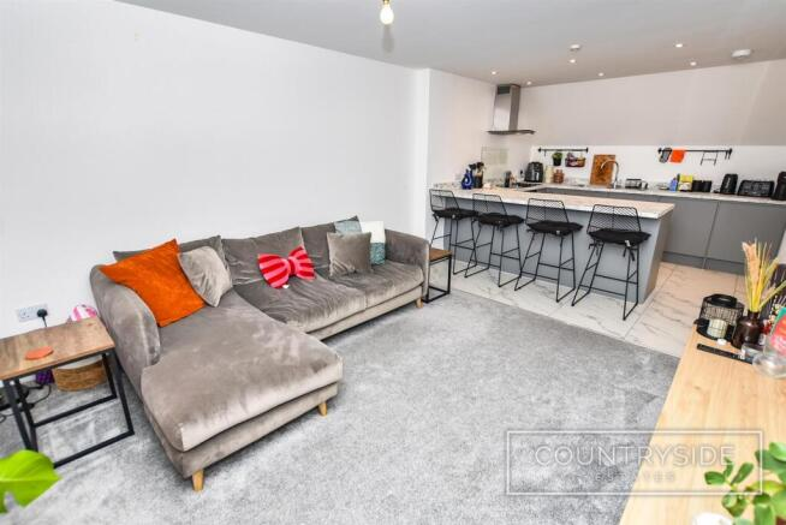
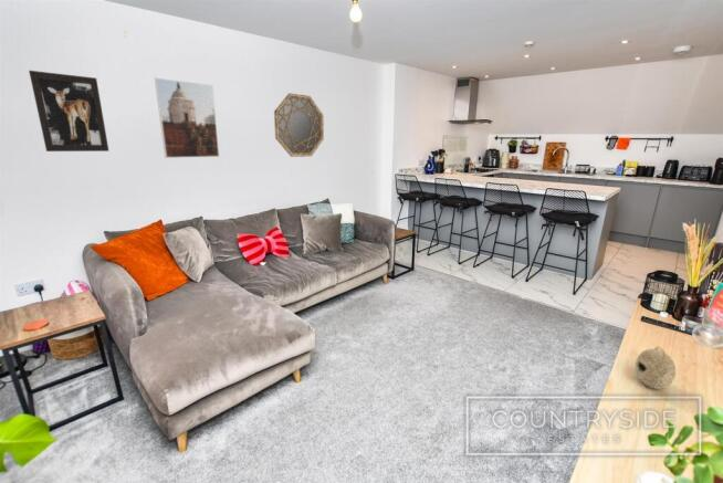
+ home mirror (300, 126)
+ decorative ball (653, 366)
+ wall art (72, 114)
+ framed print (189, 120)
